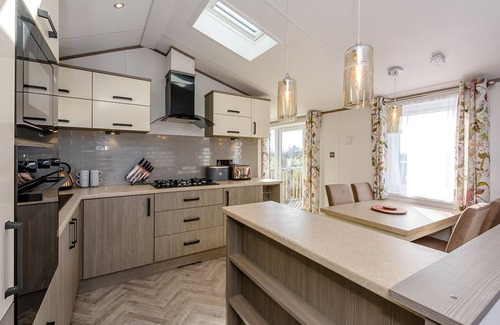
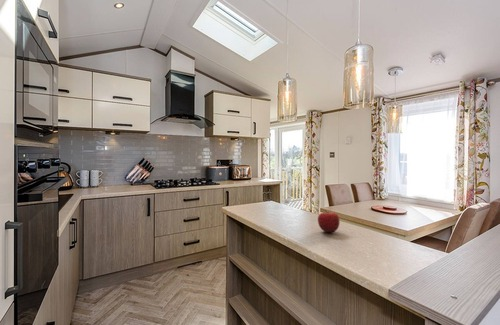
+ fruit (328, 220)
